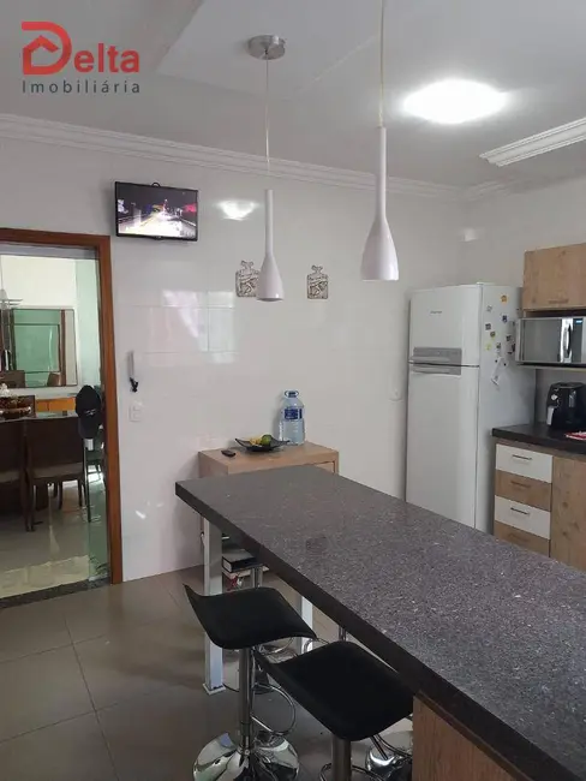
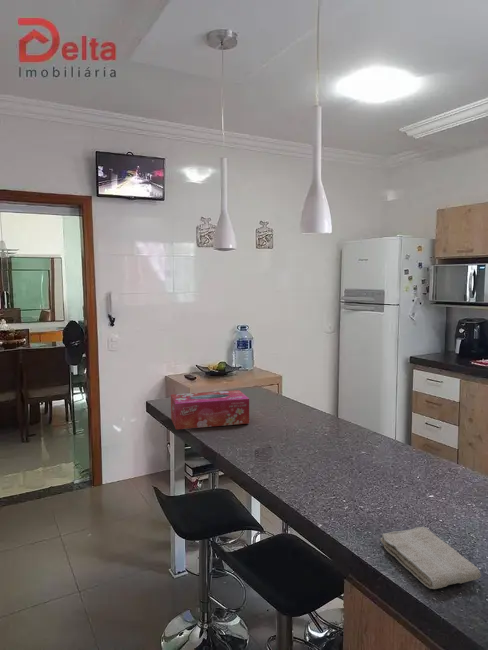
+ tissue box (209, 408)
+ washcloth (426, 554)
